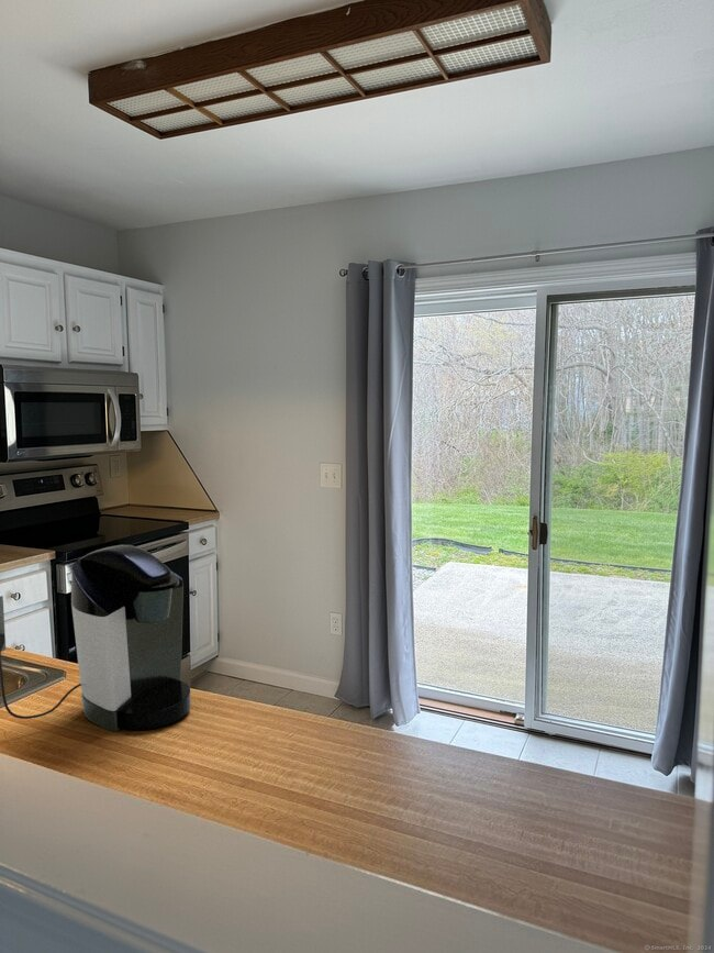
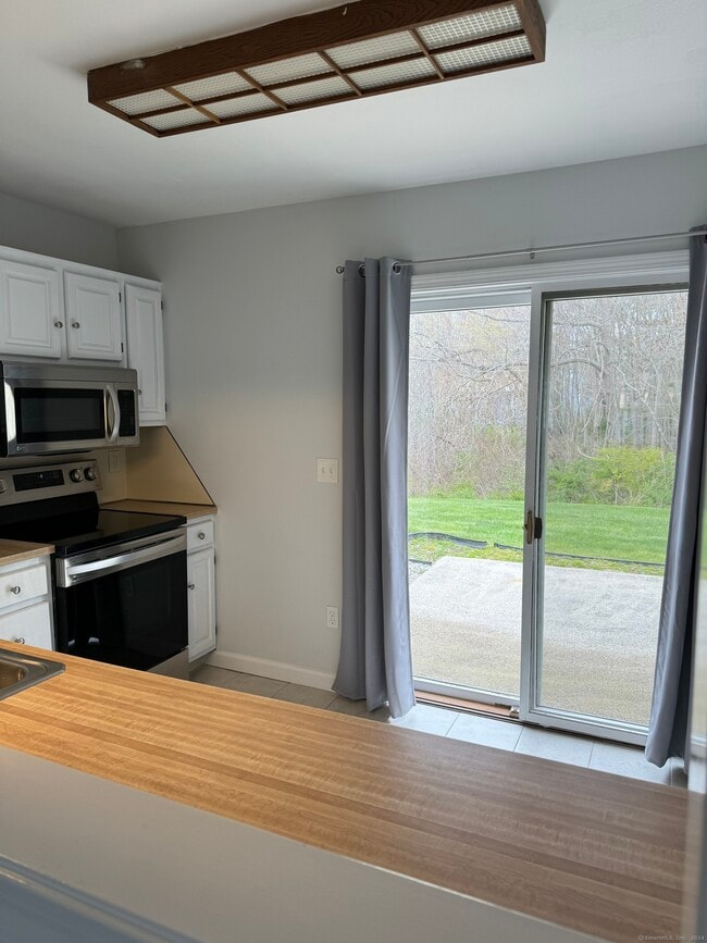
- coffee maker (104, 638)
